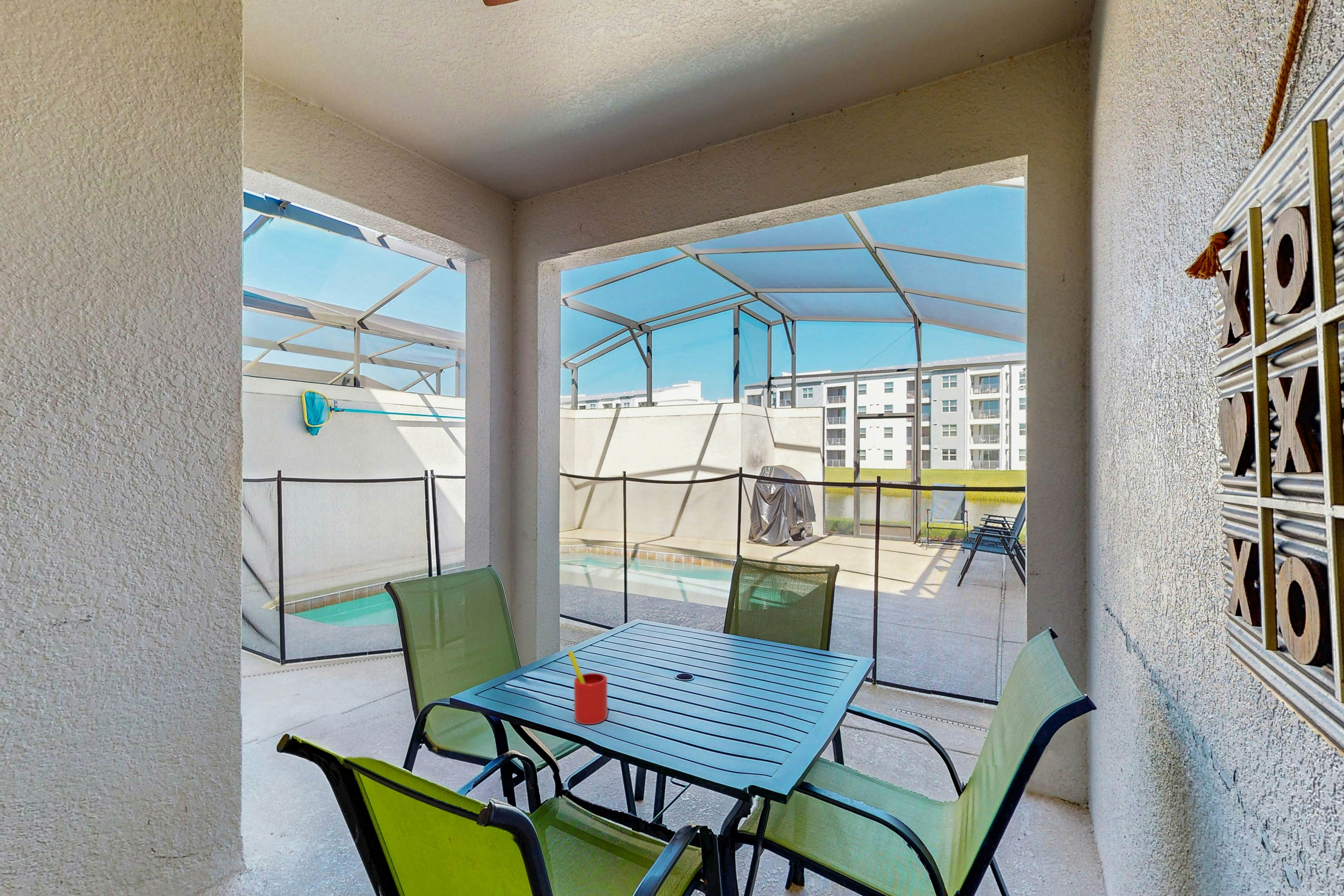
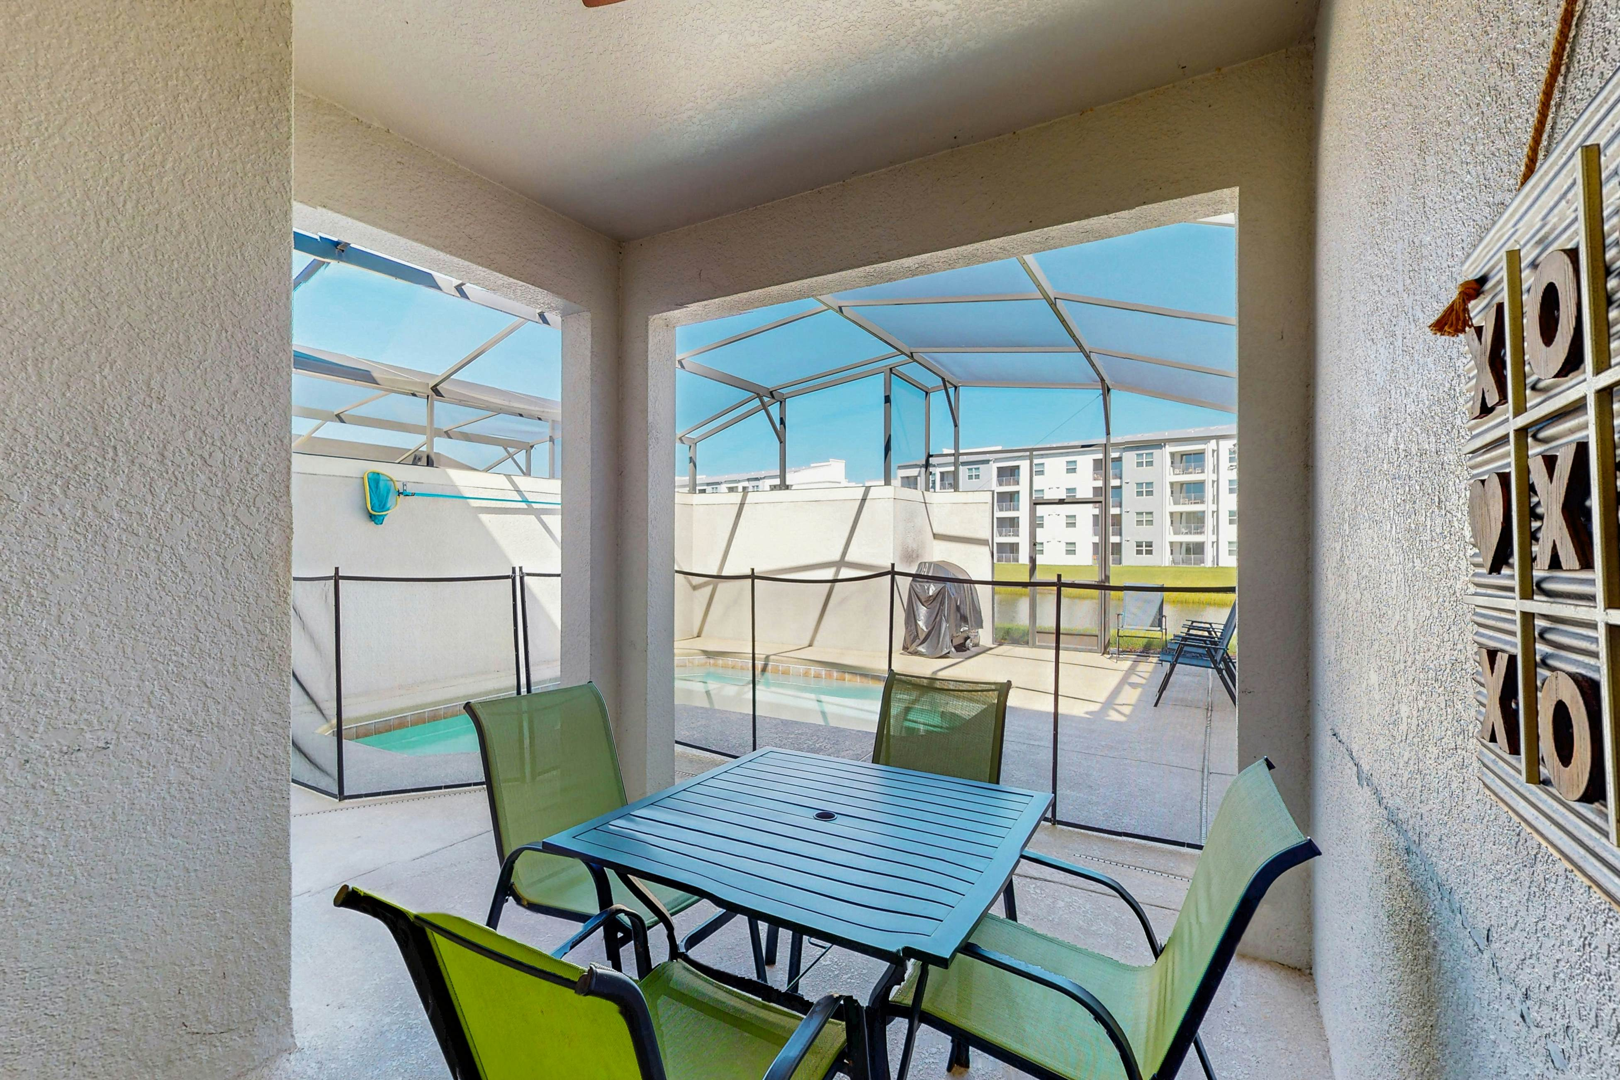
- straw (587, 684)
